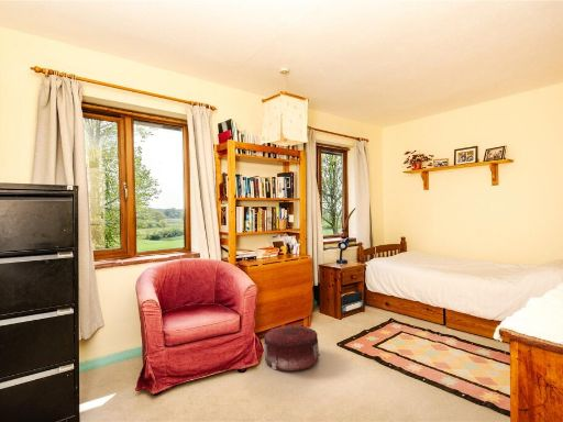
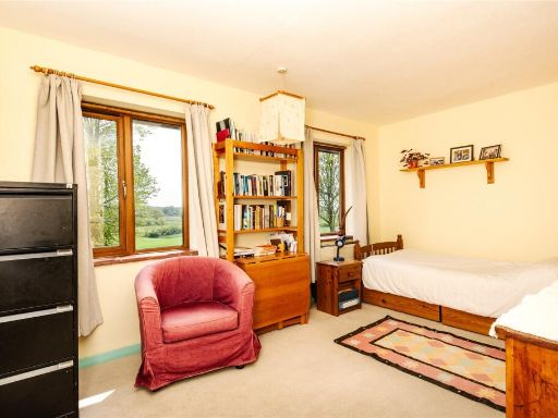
- pouf (291, 344)
